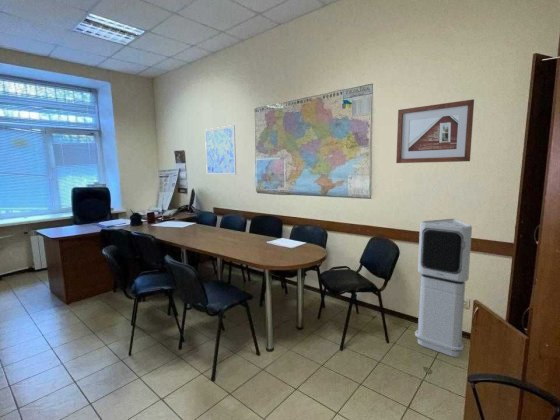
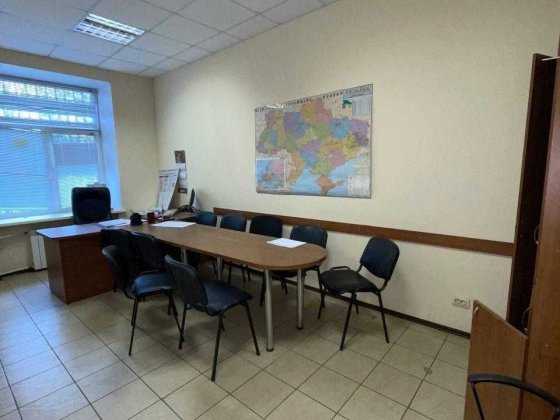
- wall art (220, 151)
- air purifier (444, 283)
- picture frame (432, 134)
